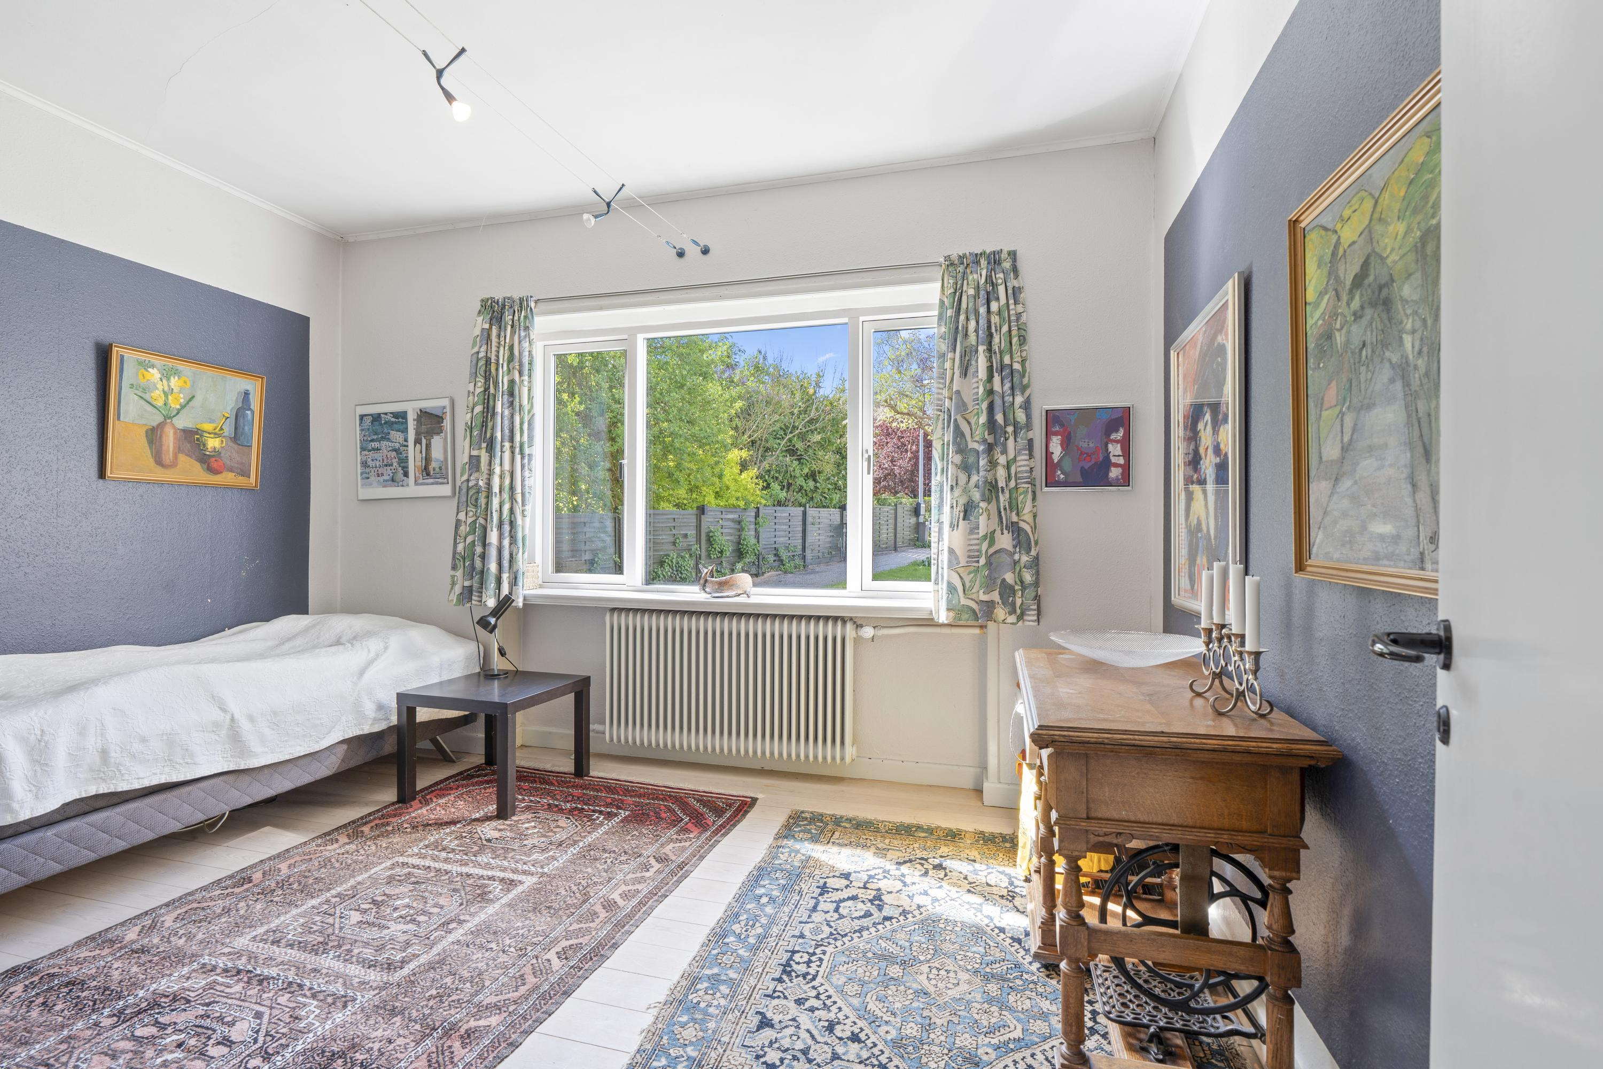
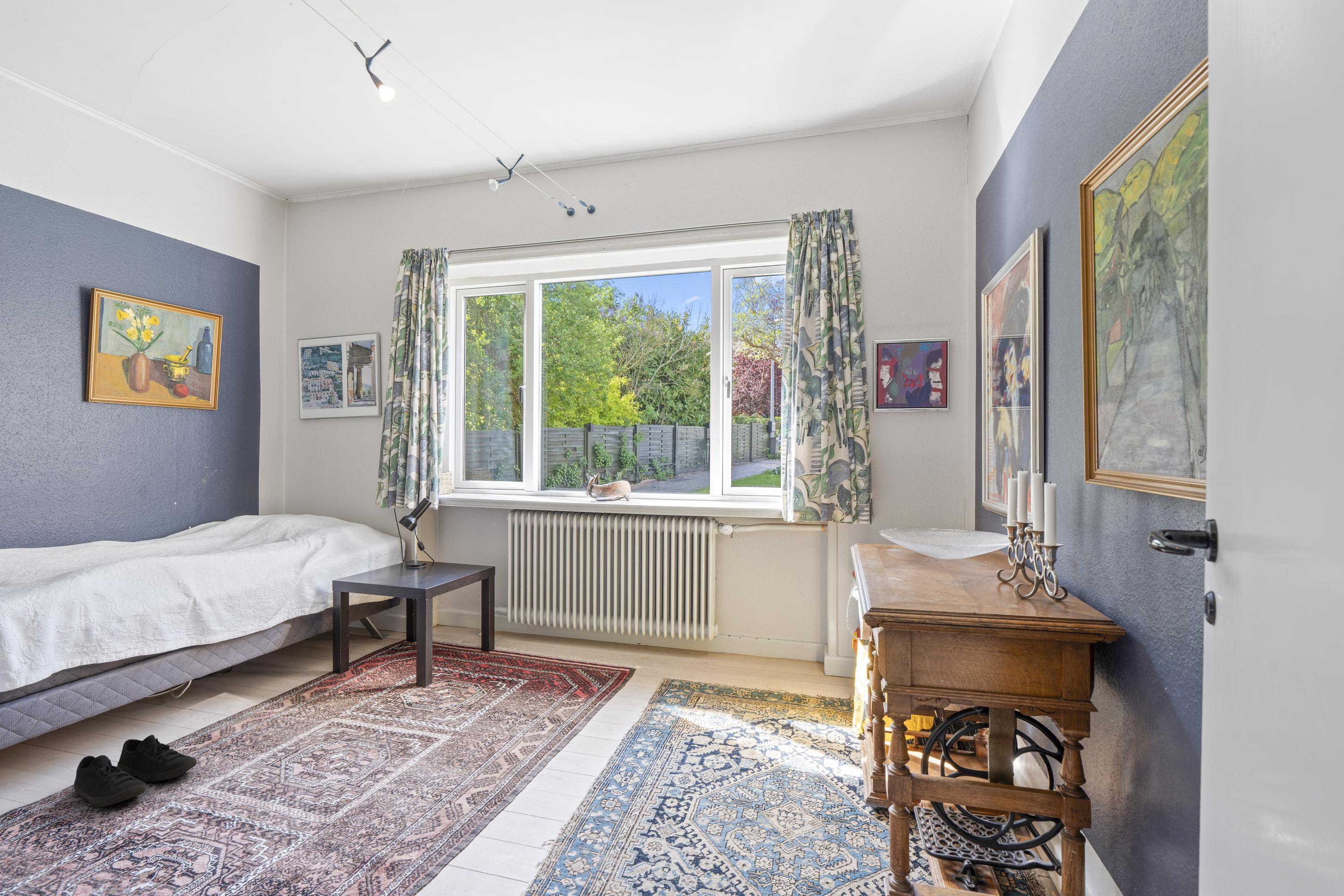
+ shoe (132, 765)
